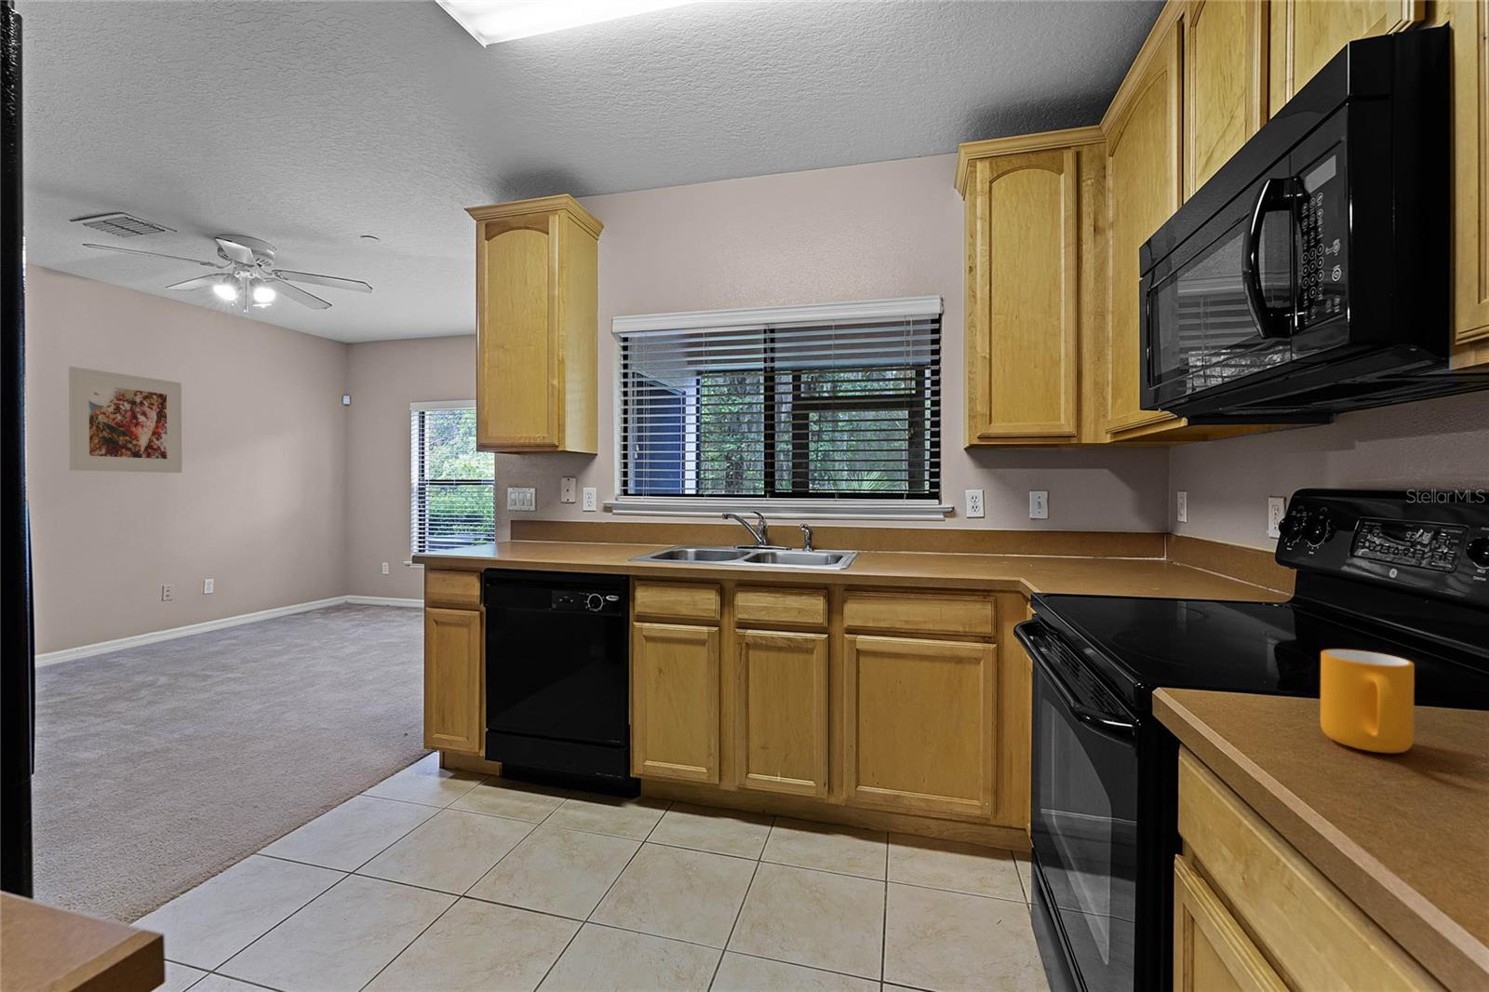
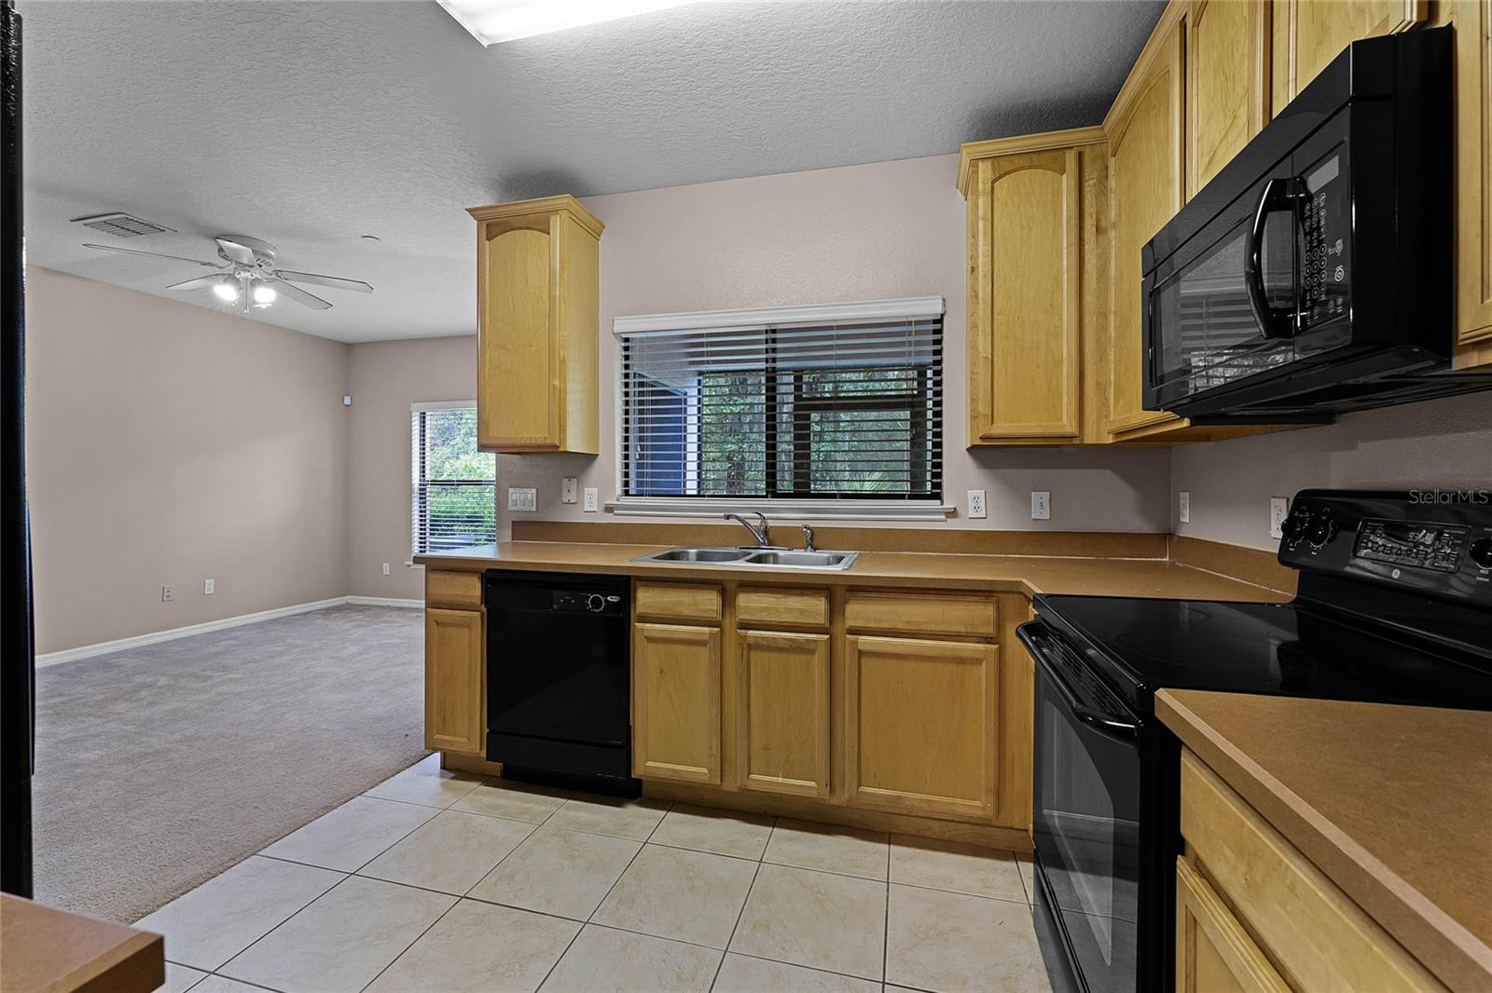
- mug (1371, 704)
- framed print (128, 423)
